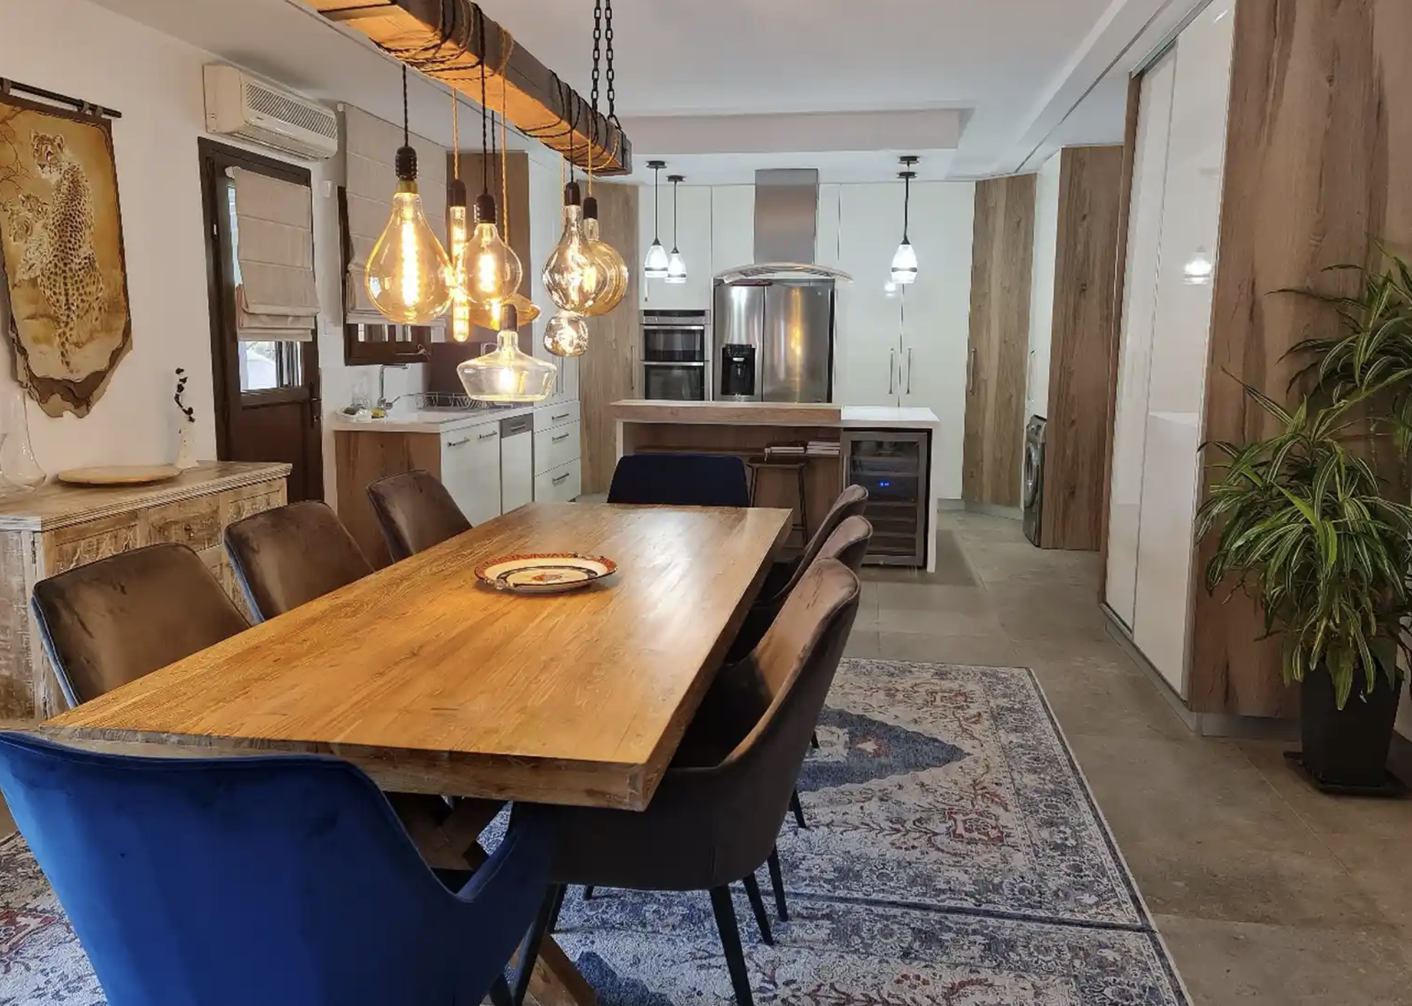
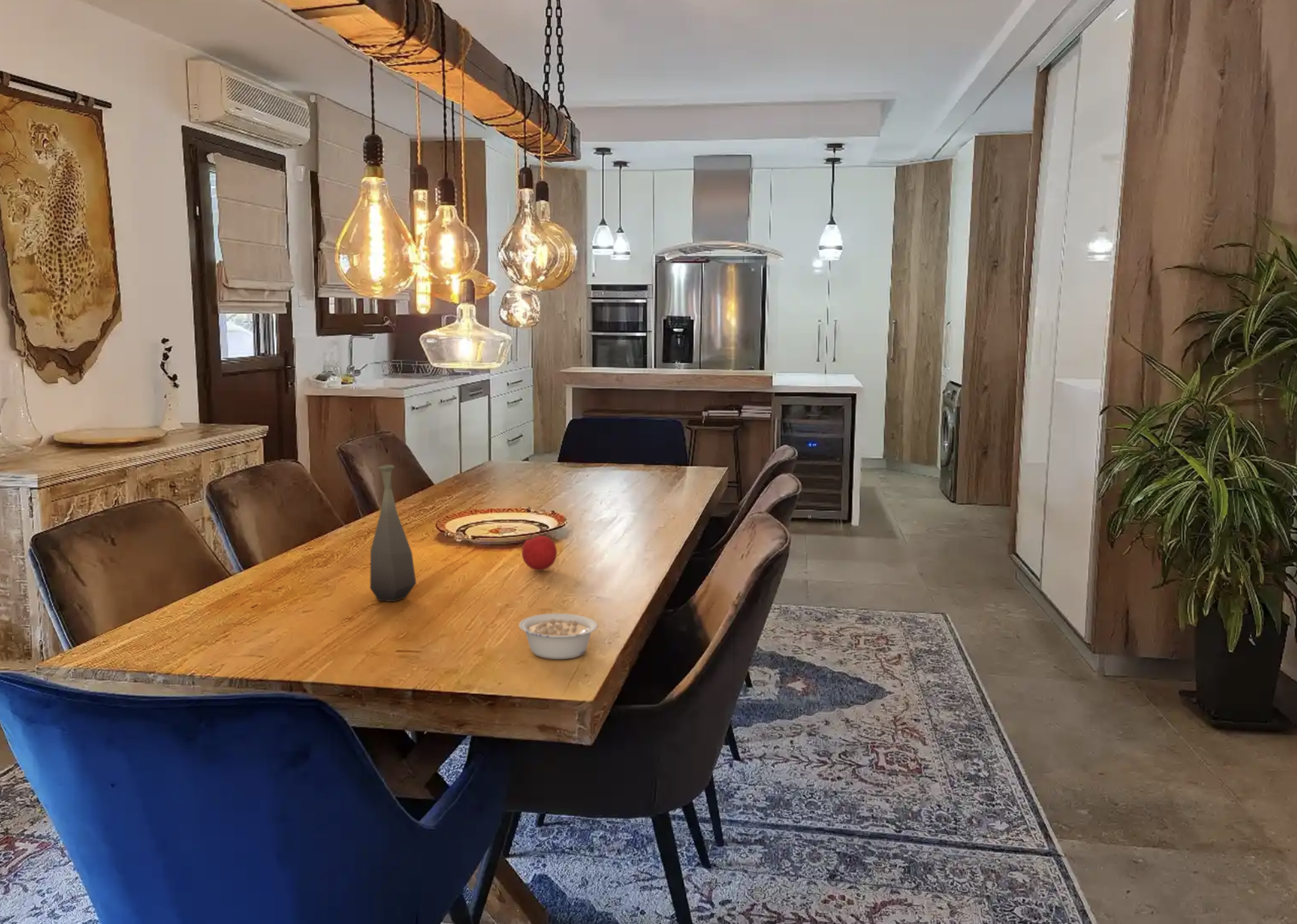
+ bottle (391, 532)
+ legume (561, 635)
+ fruit (539, 553)
